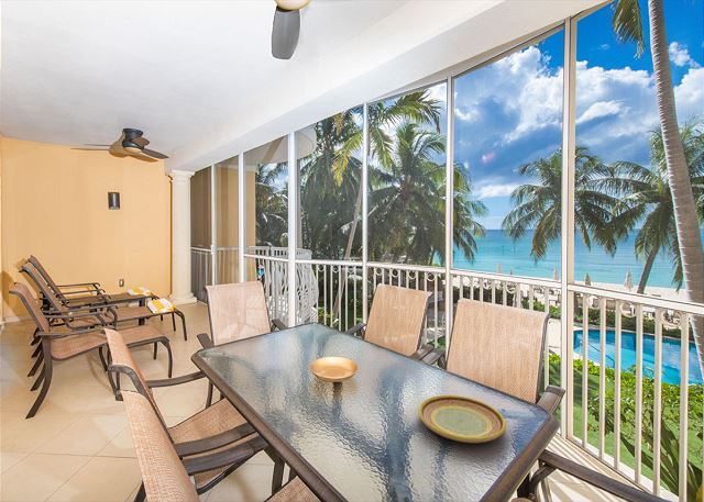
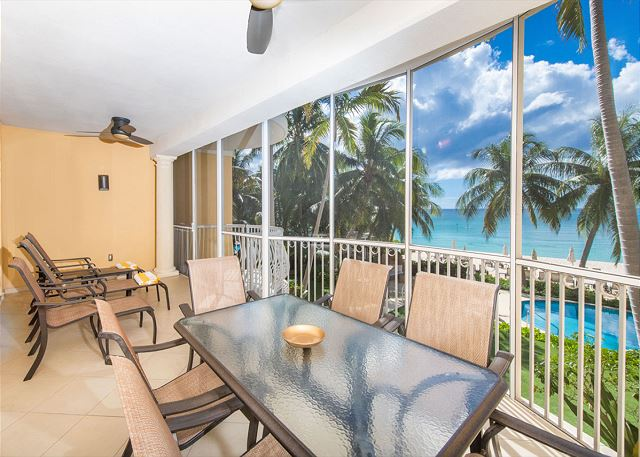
- plate (460, 419)
